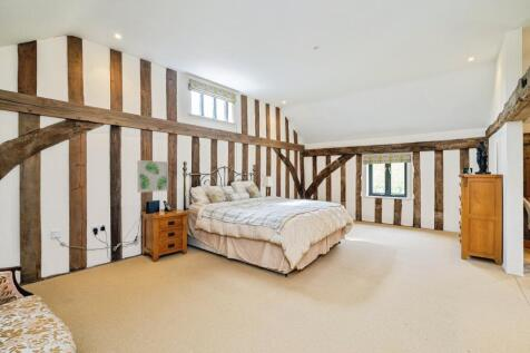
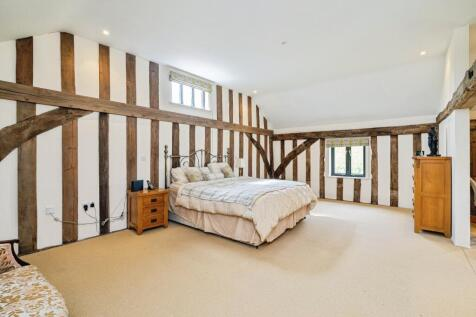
- wall art (153, 176)
